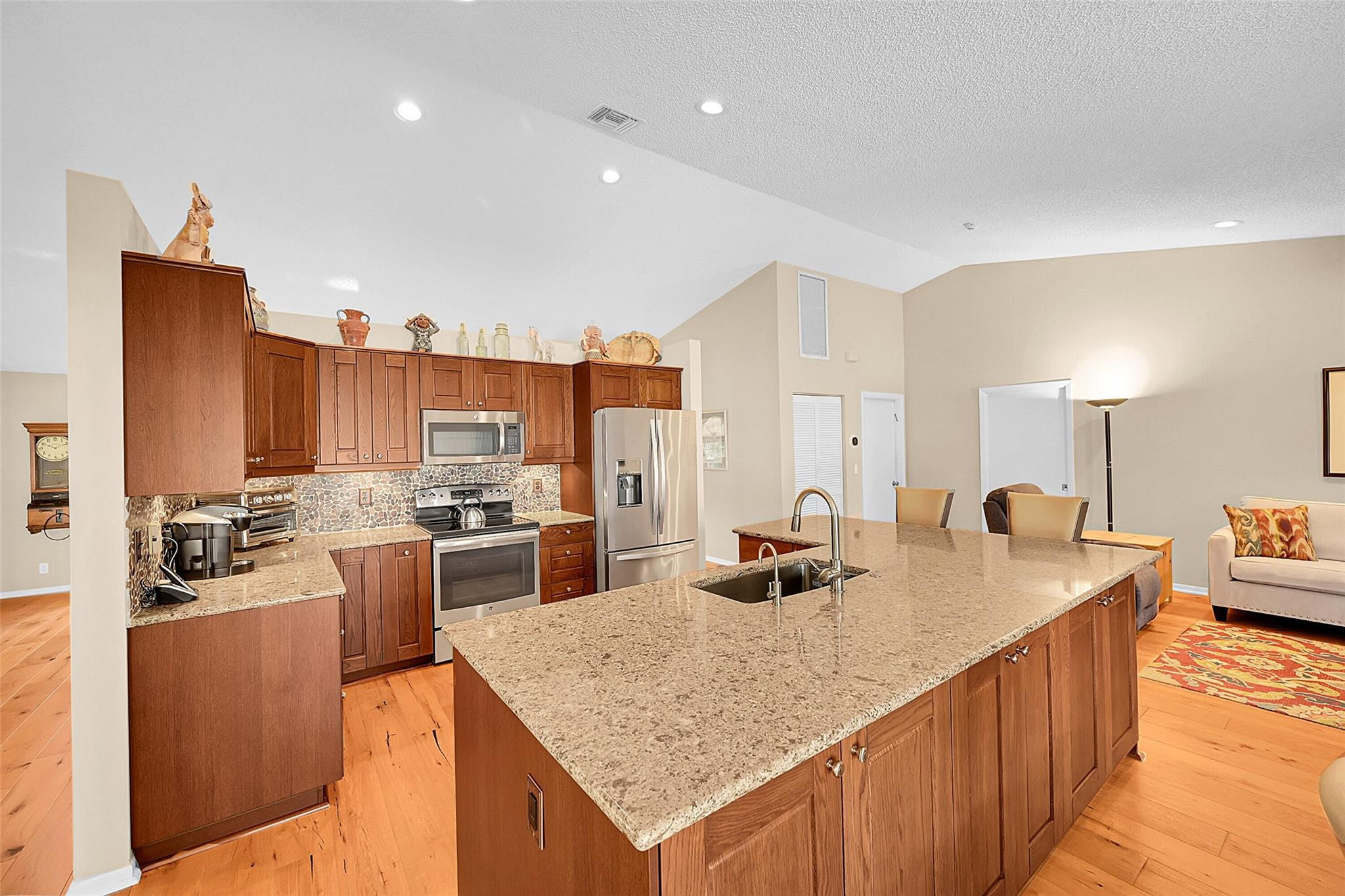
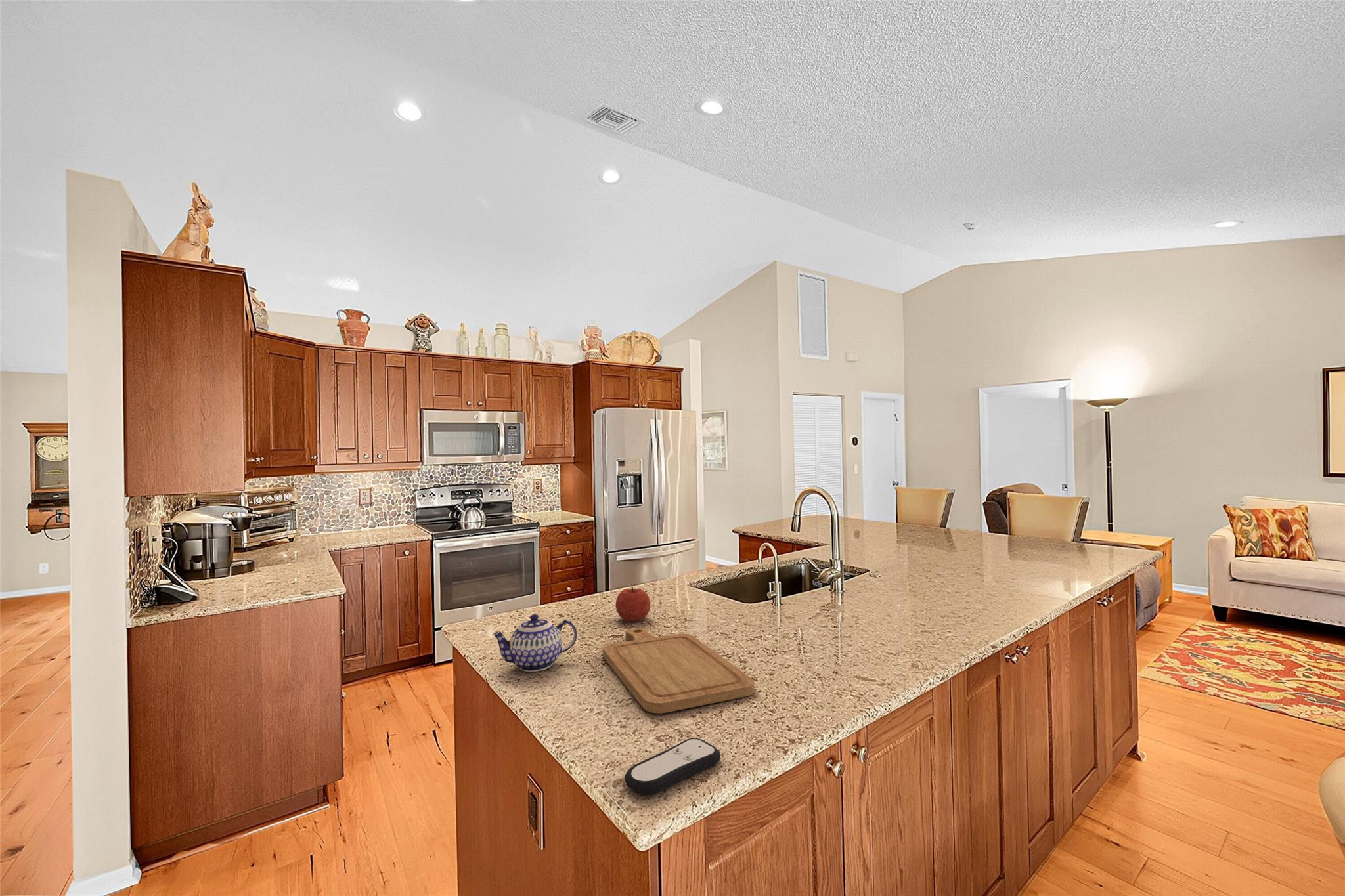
+ chopping board (665, 660)
+ remote control (672, 765)
+ fruit (632, 602)
+ teapot (535, 640)
